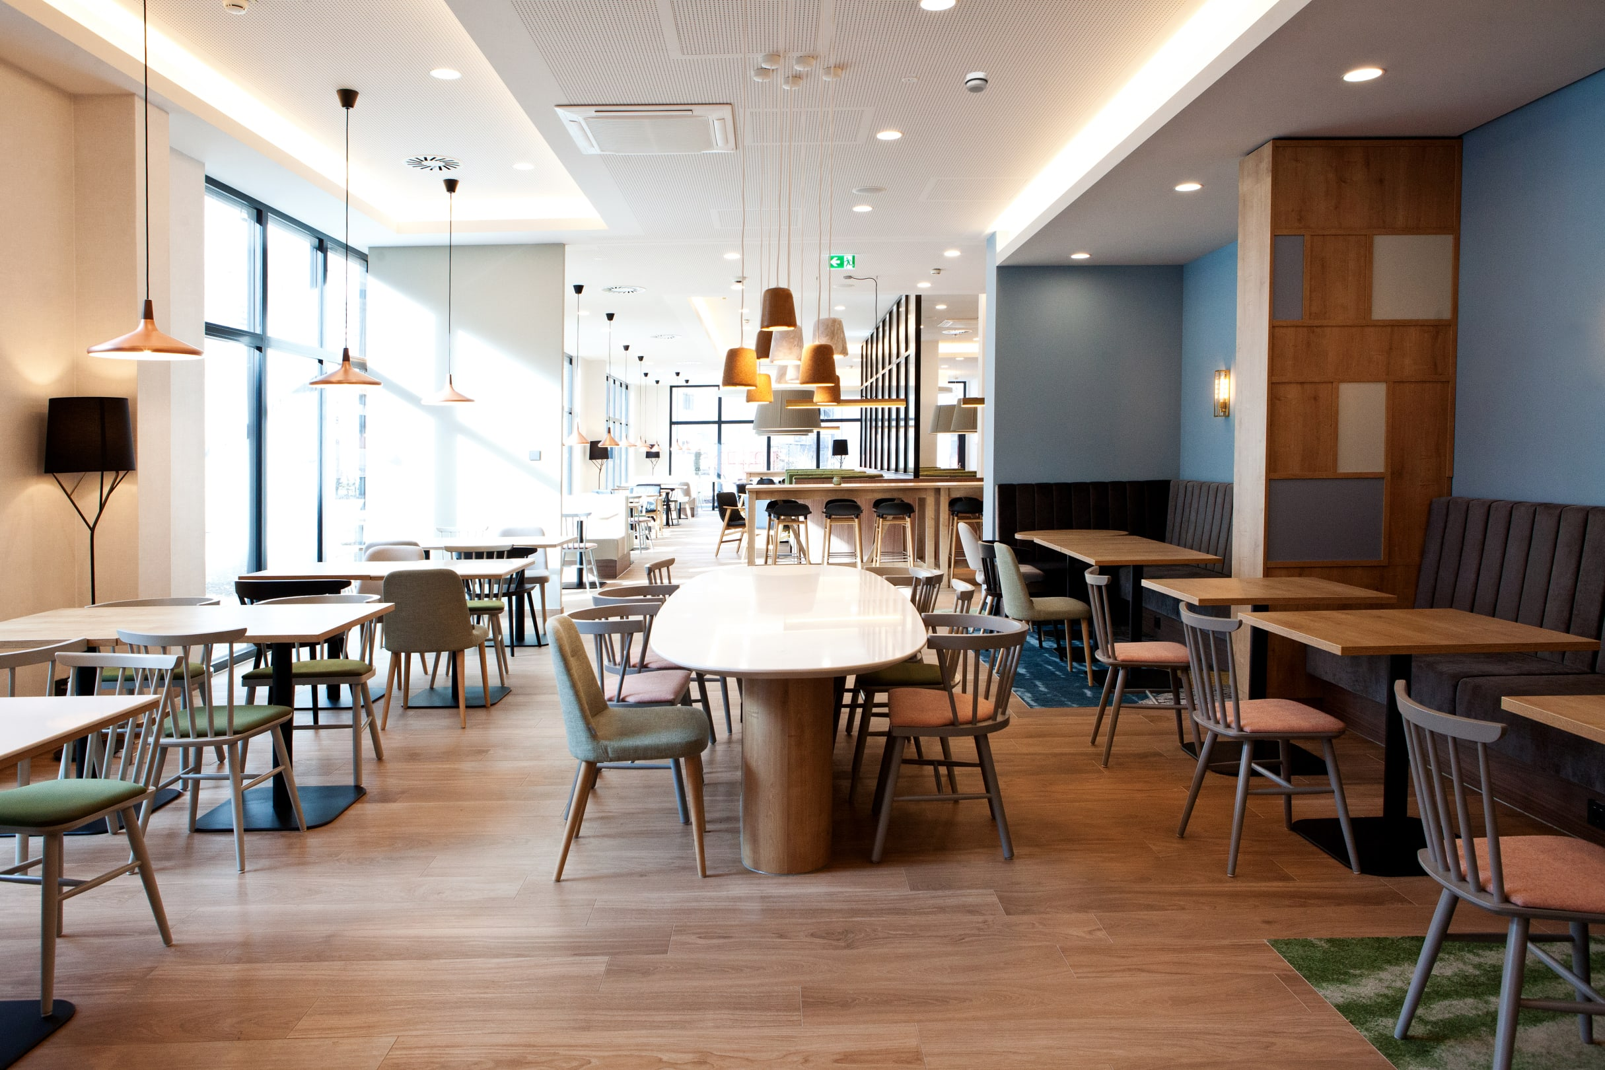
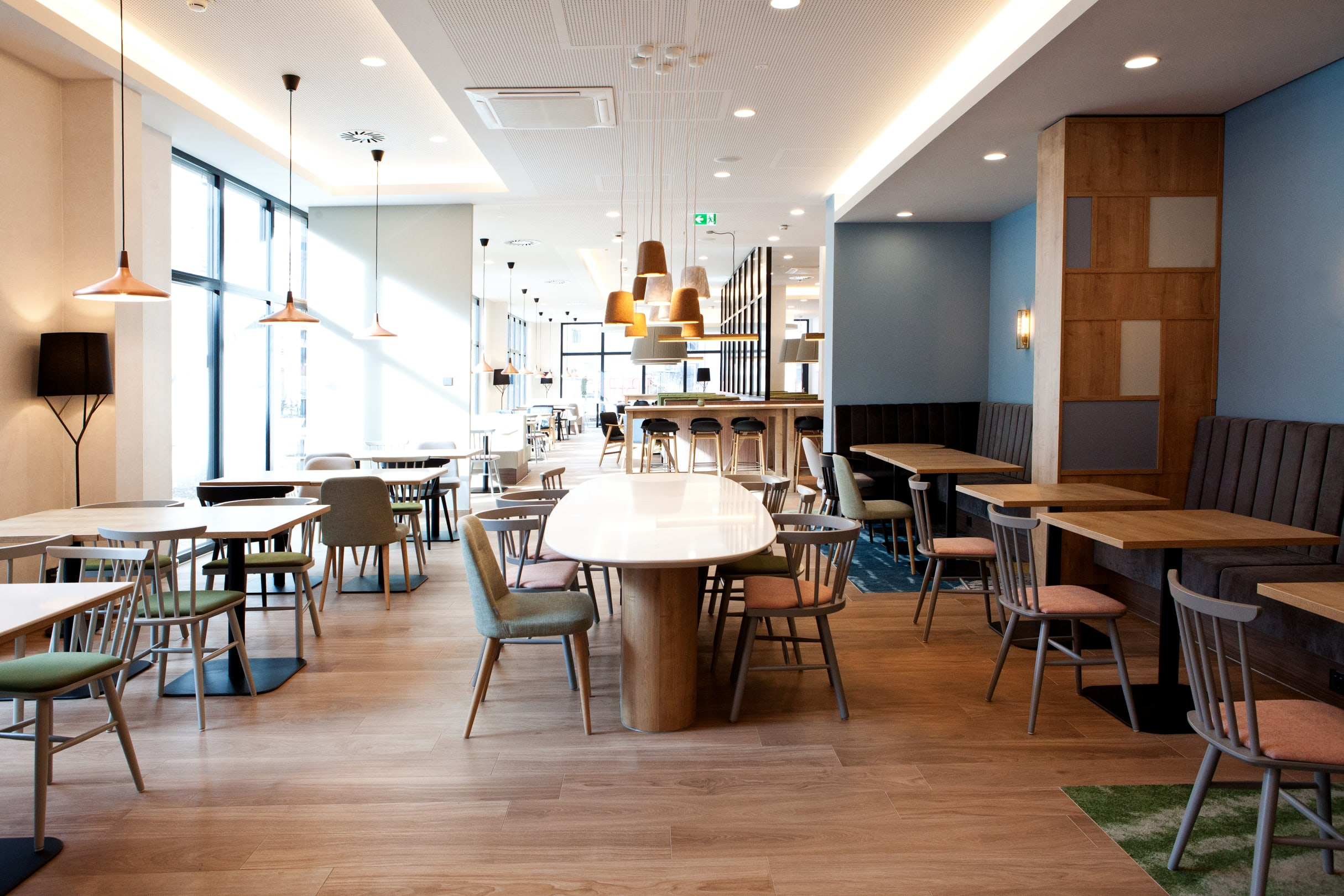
- smoke detector (976, 82)
